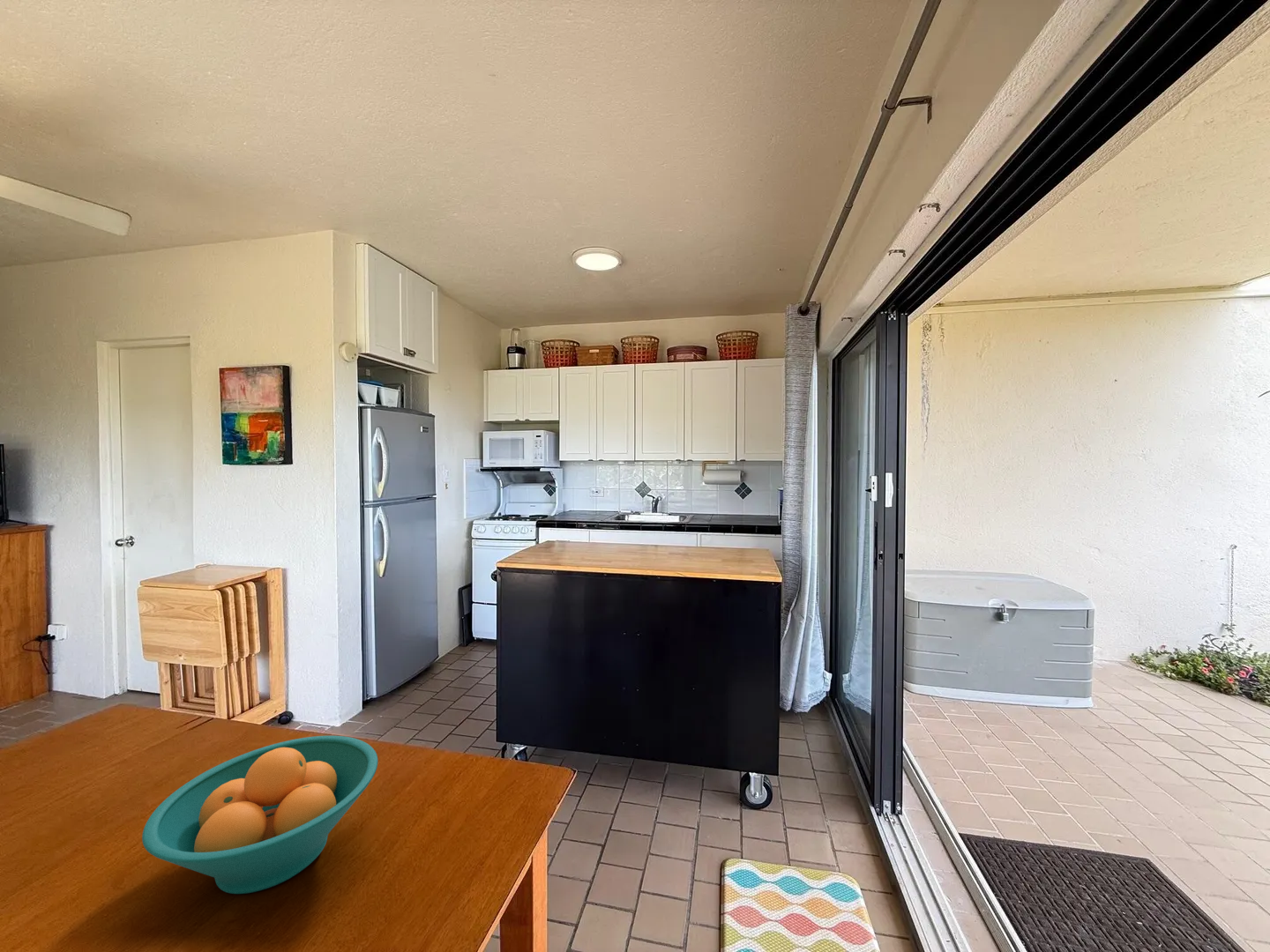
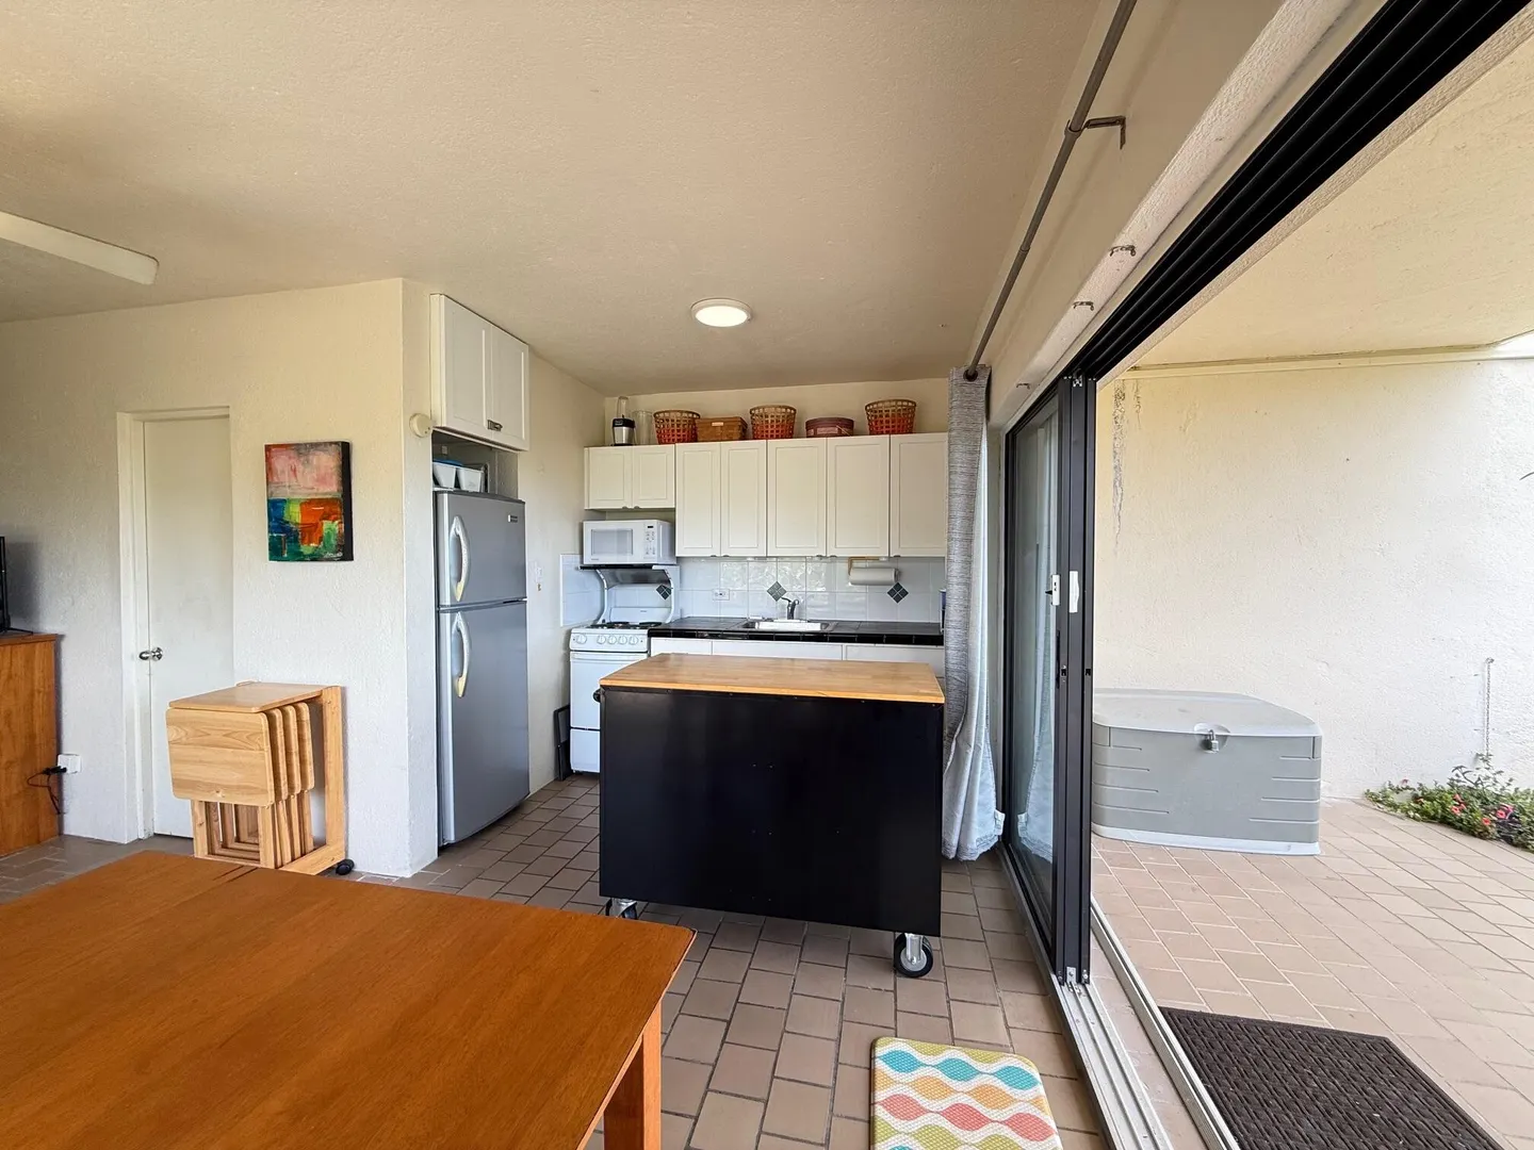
- fruit bowl (273, 805)
